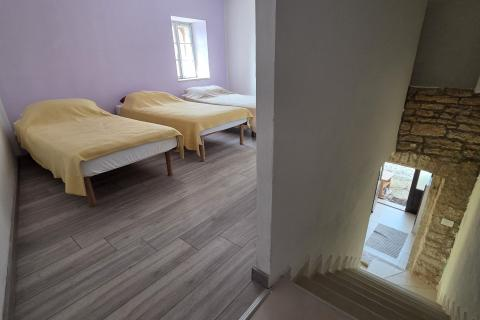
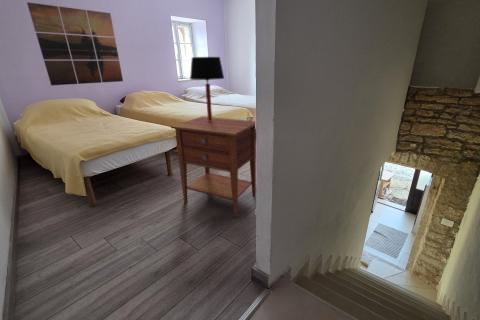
+ wall art (82, 47)
+ nightstand (218, 163)
+ table lamp (208, 90)
